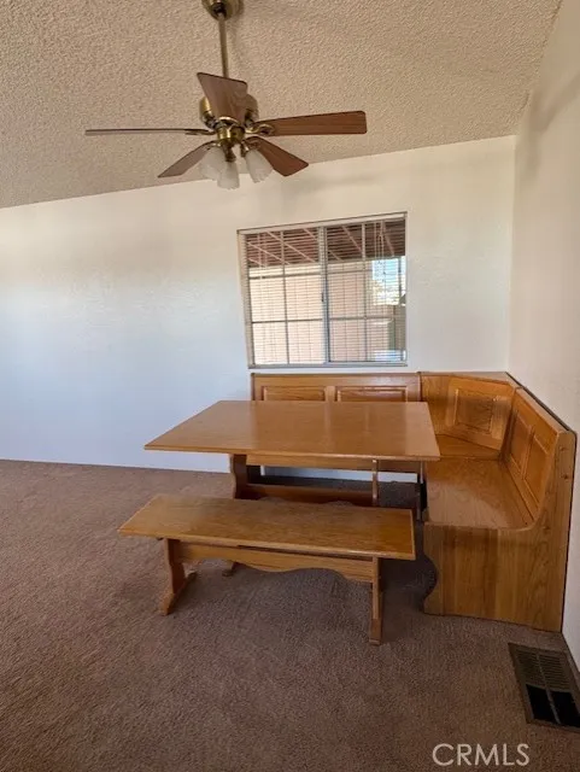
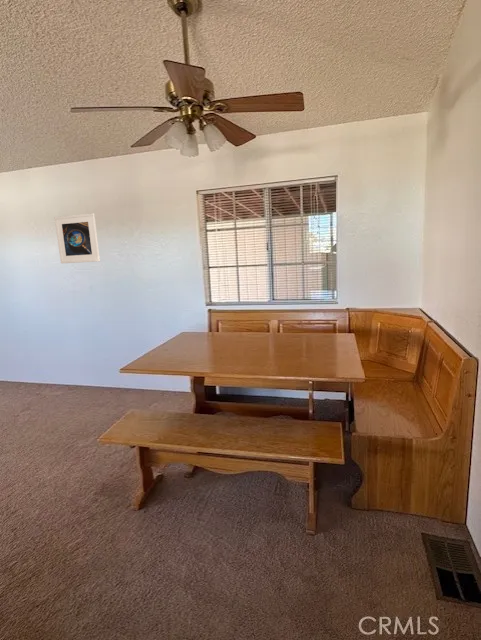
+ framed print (77, 239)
